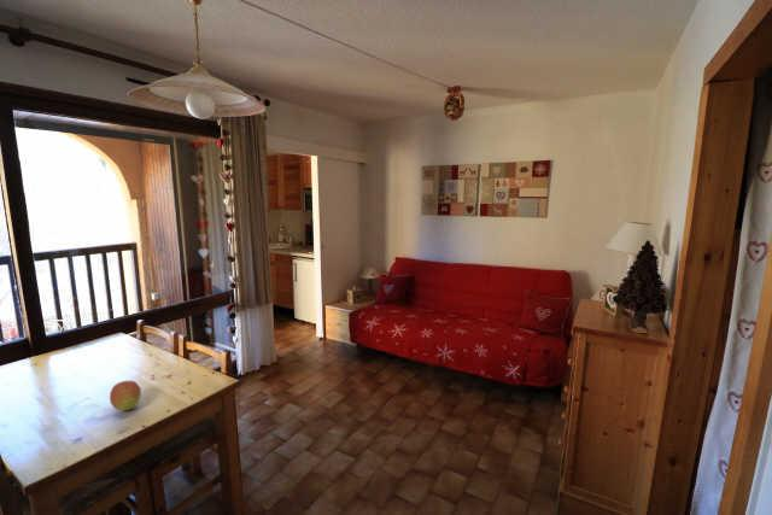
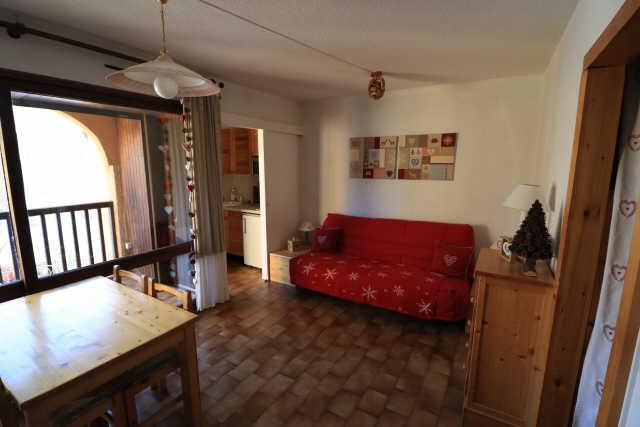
- fruit (125, 396)
